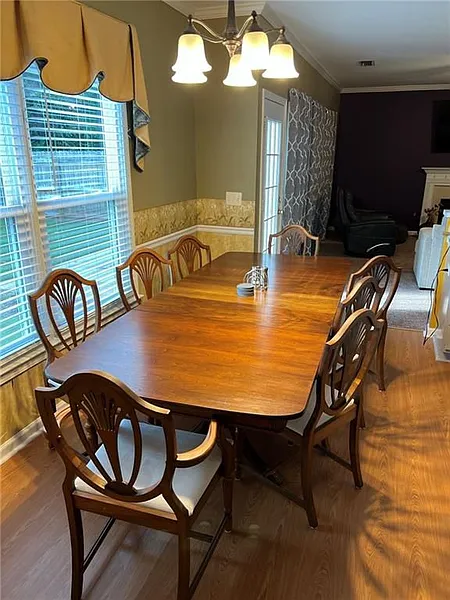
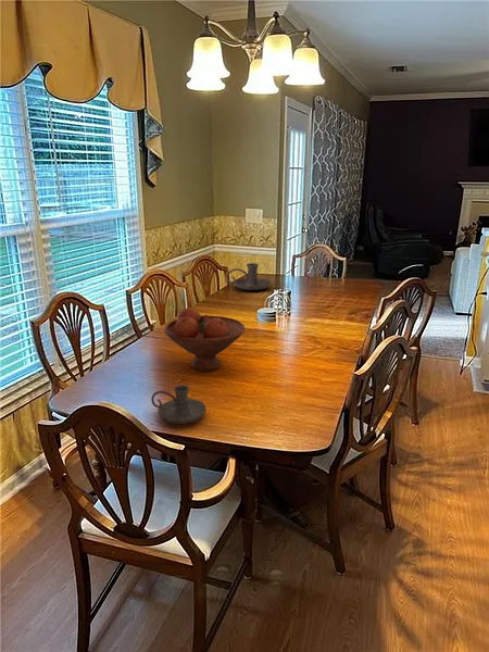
+ fruit bowl (204, 339)
+ candle holder (176, 401)
+ candle holder (248, 276)
